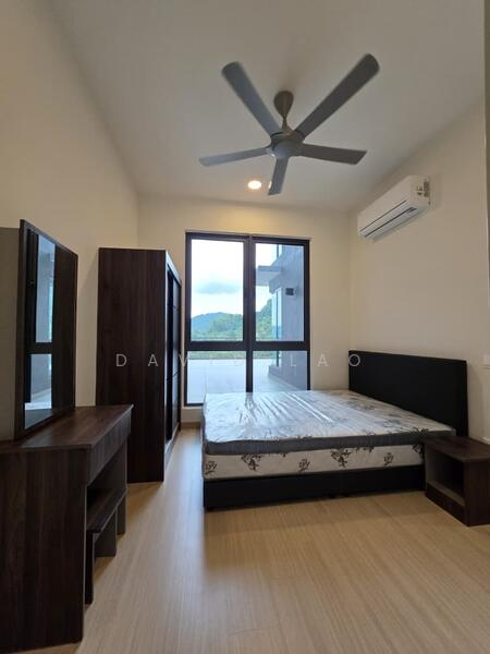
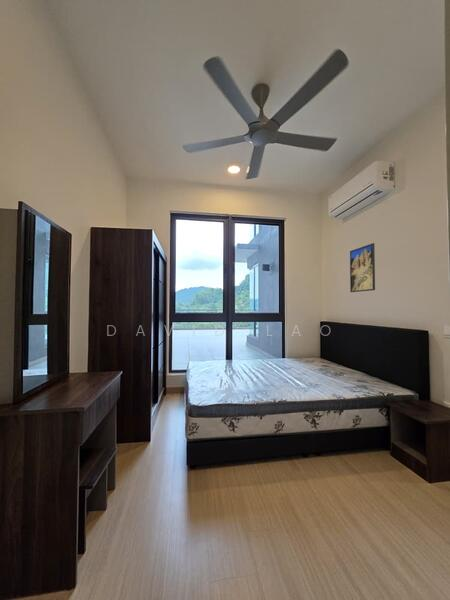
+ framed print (361, 269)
